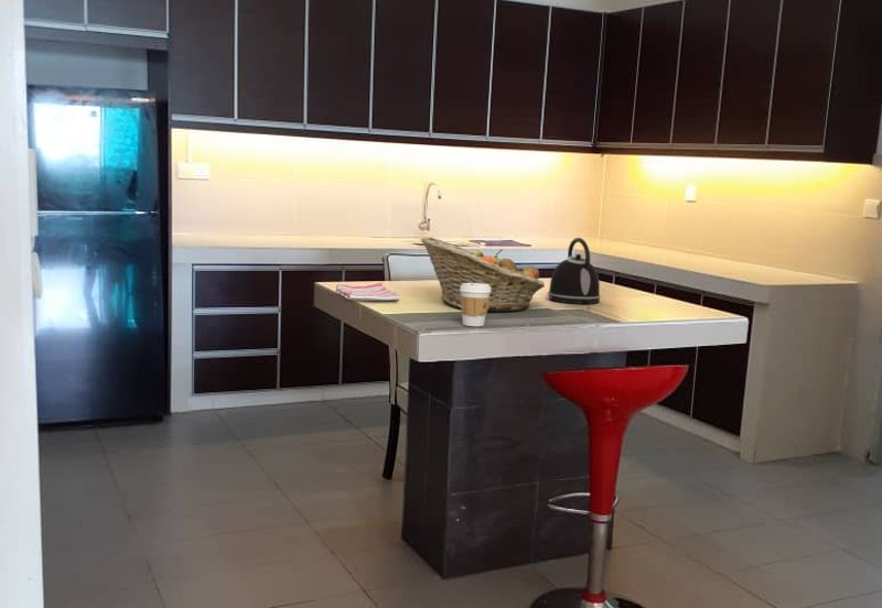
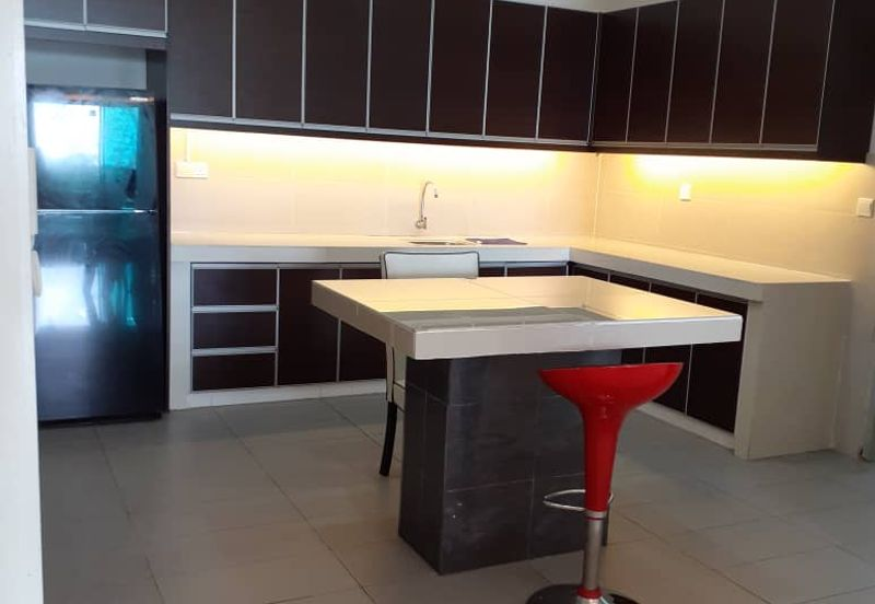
- coffee cup (474, 303)
- fruit basket (481, 272)
- kettle (576, 269)
- dish towel (366, 291)
